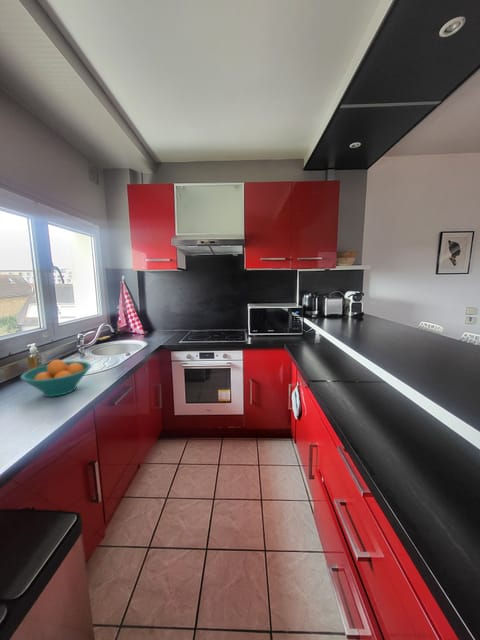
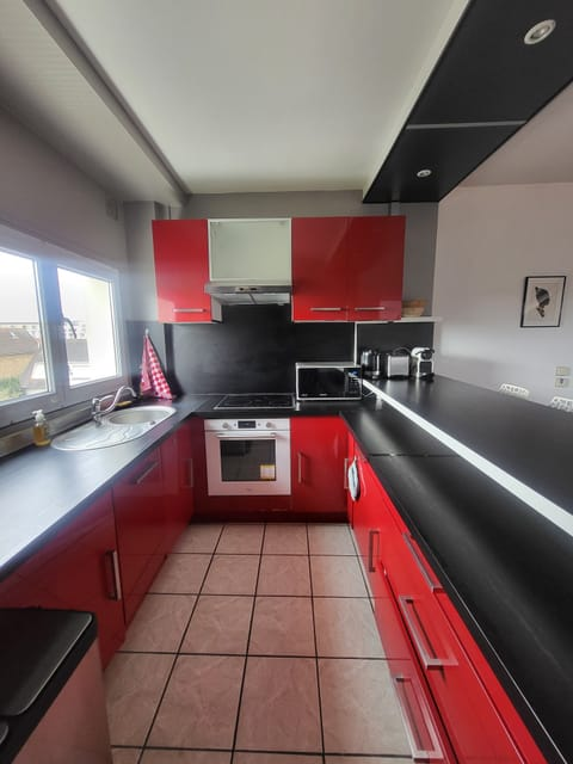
- fruit bowl (58, 375)
